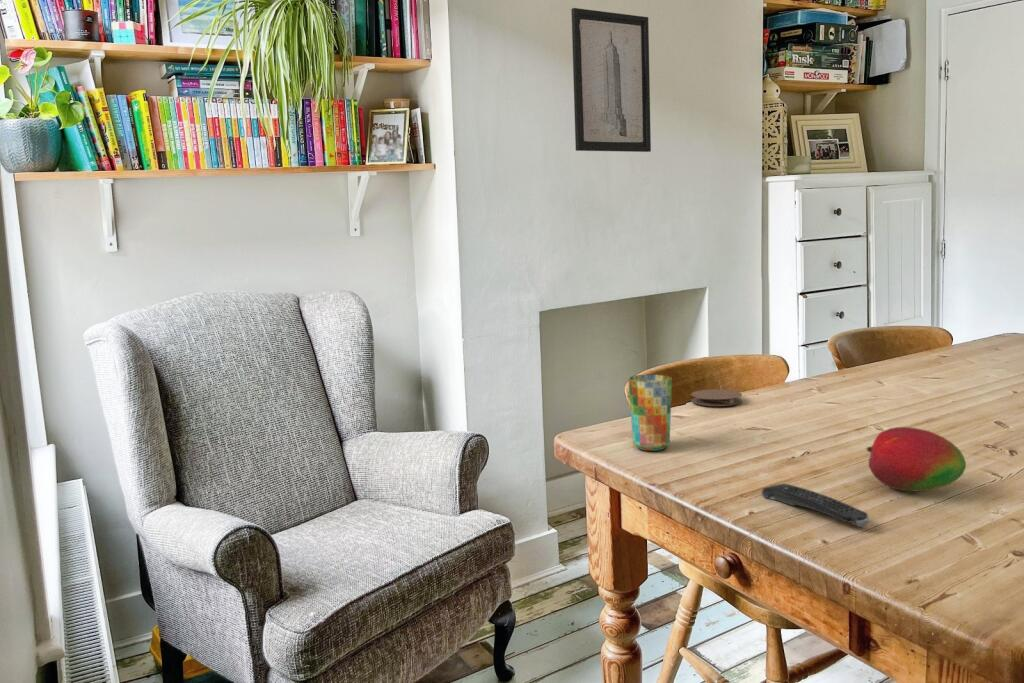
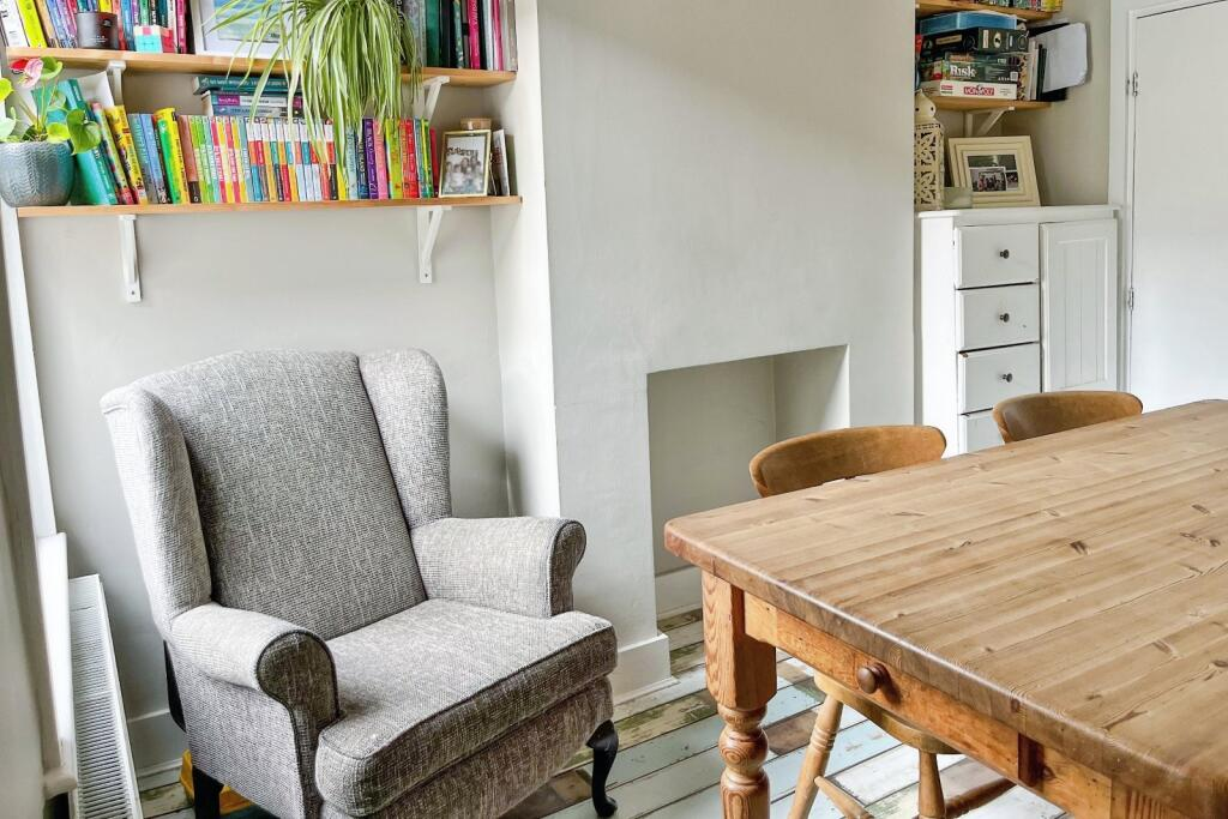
- coaster (716, 397)
- remote control (816, 503)
- wall art (612, 82)
- cup (650, 412)
- fruit (915, 459)
